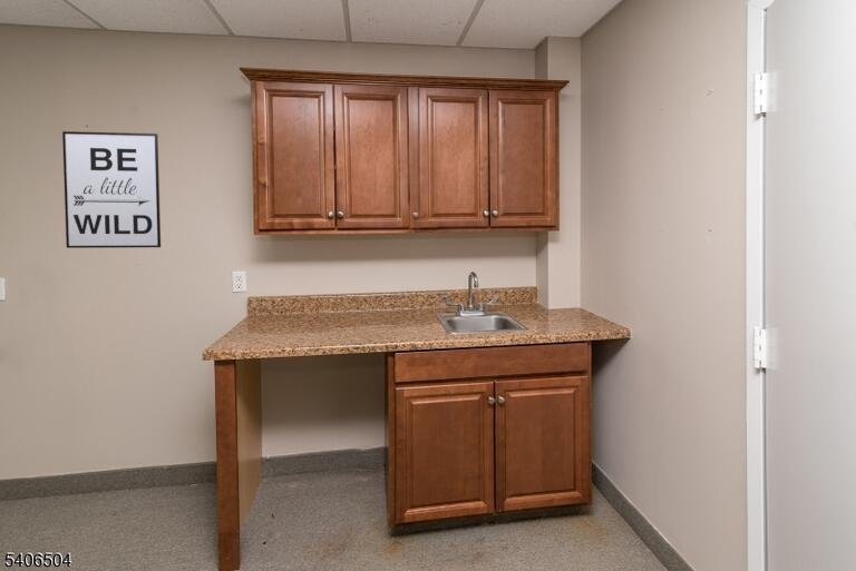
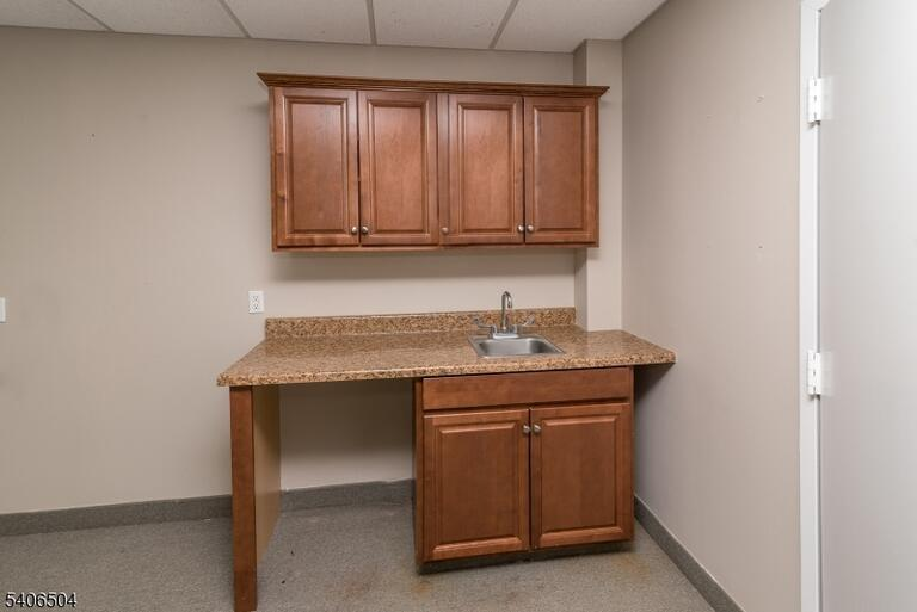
- wall art (113, 190)
